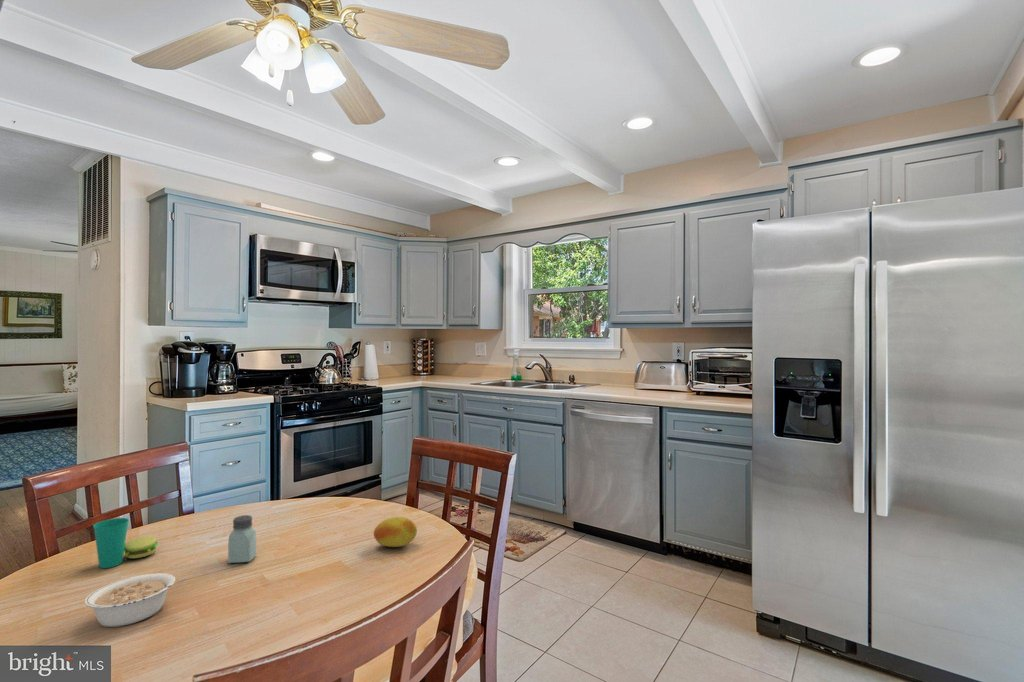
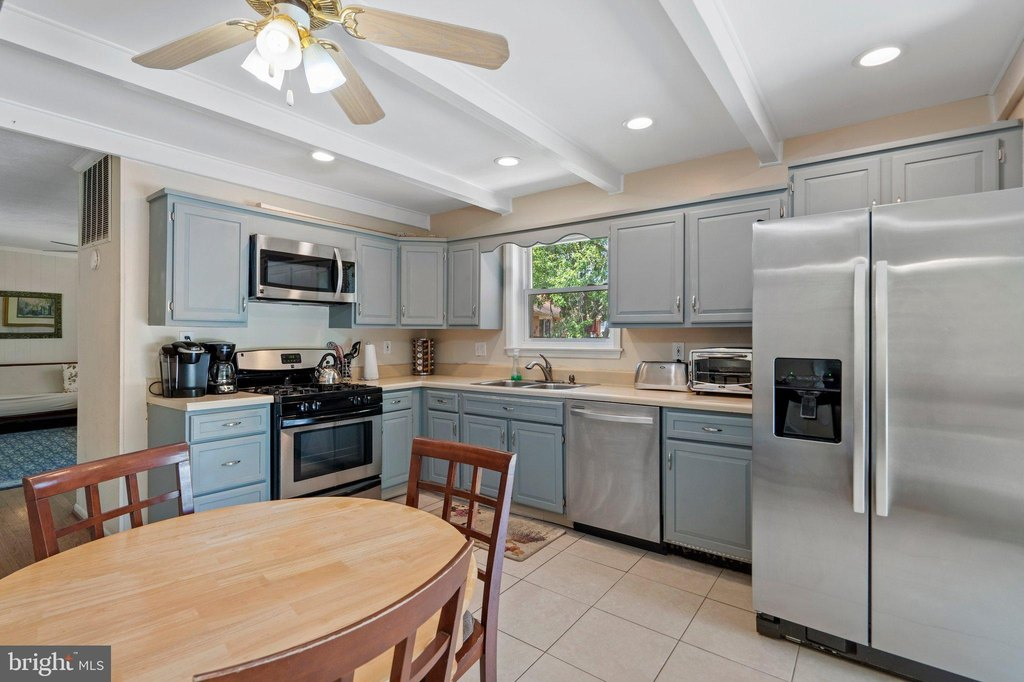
- cup (125, 539)
- fruit (395, 531)
- saltshaker (242, 538)
- legume (135, 597)
